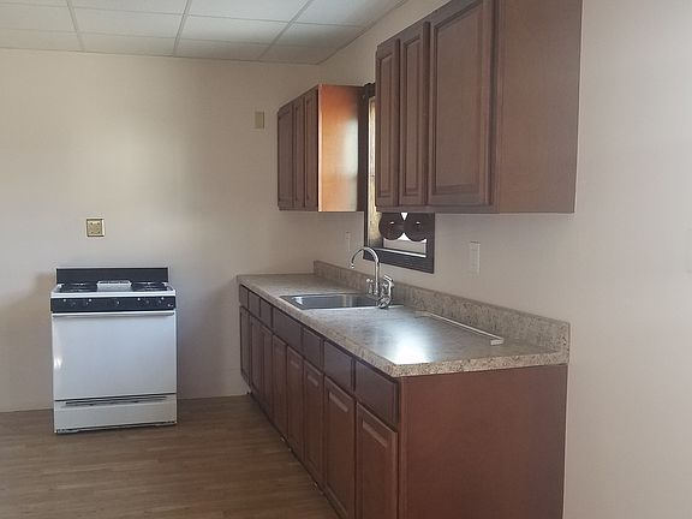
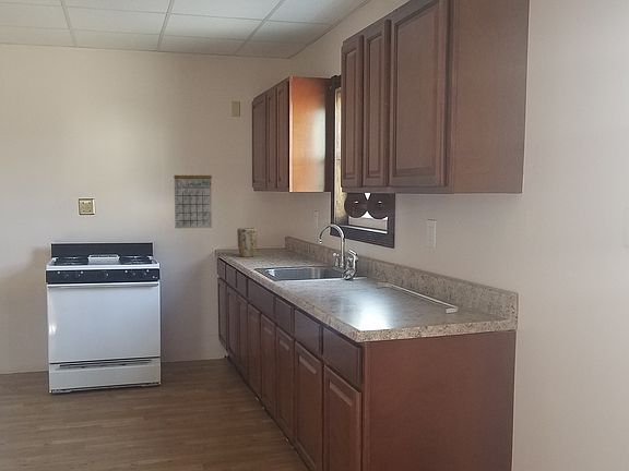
+ plant pot (247, 242)
+ calendar (192, 195)
